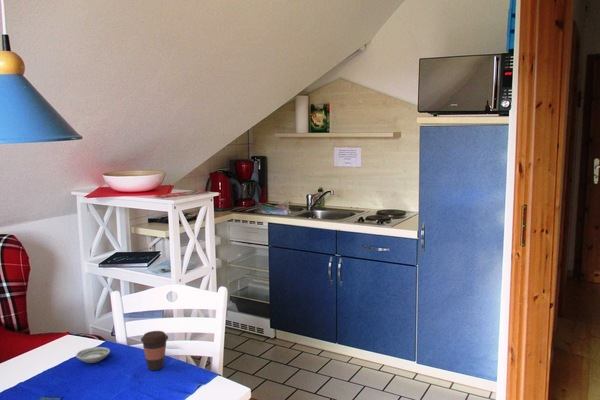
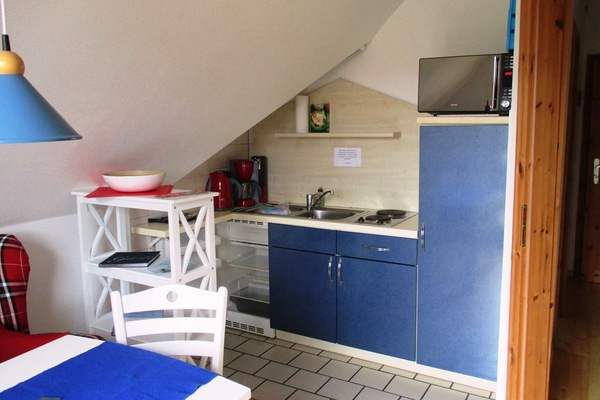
- saucer (93, 356)
- coffee cup (154, 350)
